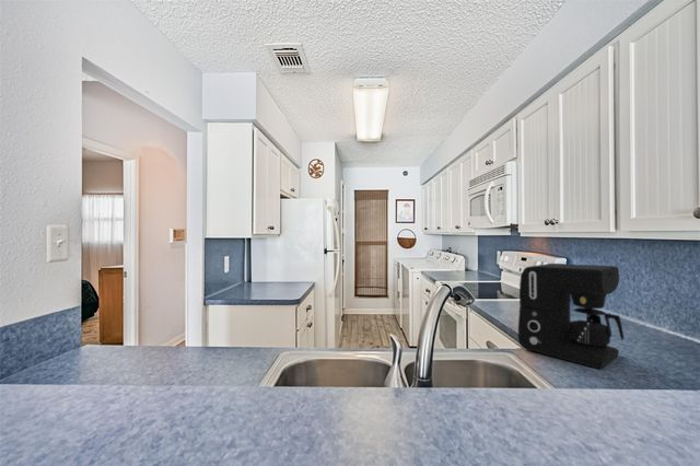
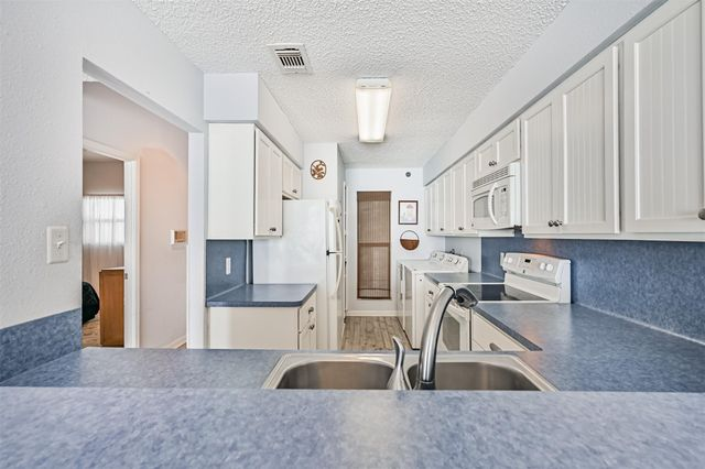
- coffee maker (569, 308)
